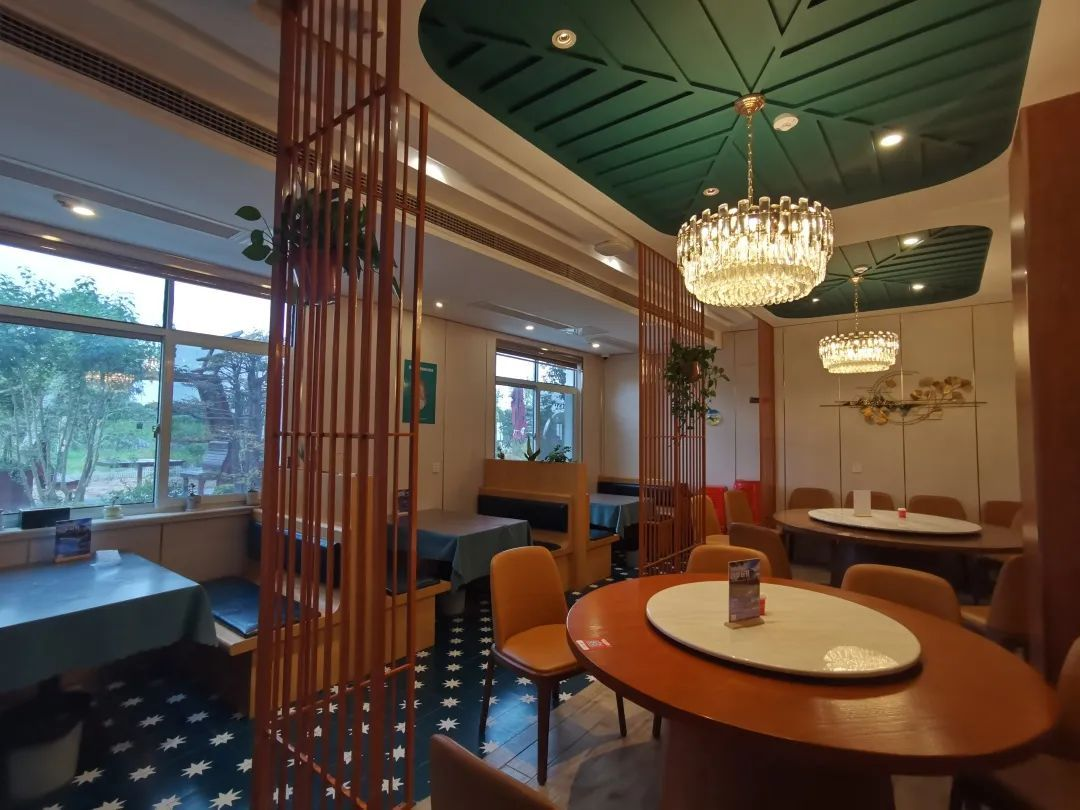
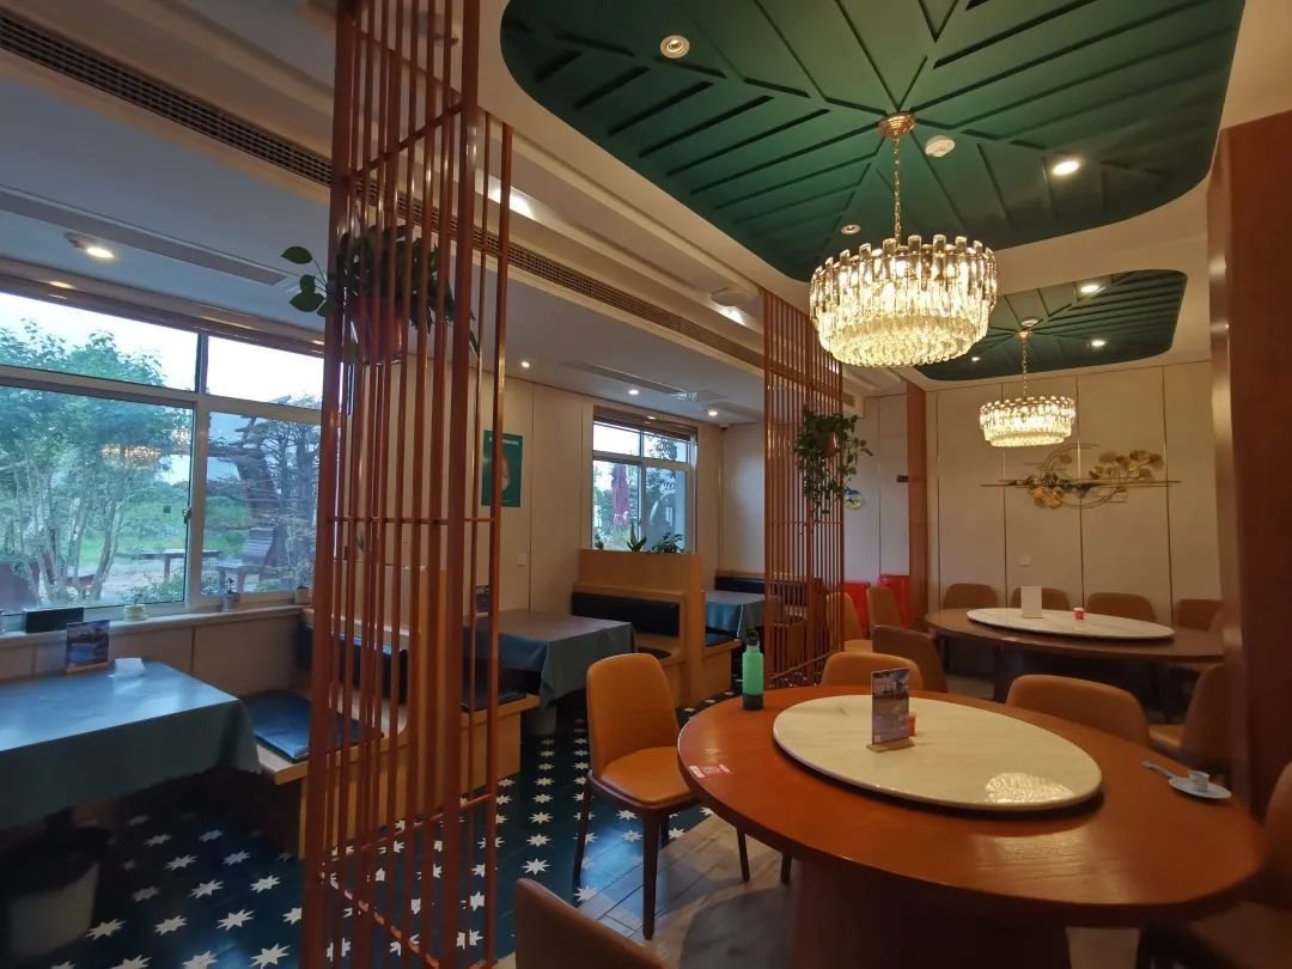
+ thermos bottle (752, 668)
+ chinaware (1176, 775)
